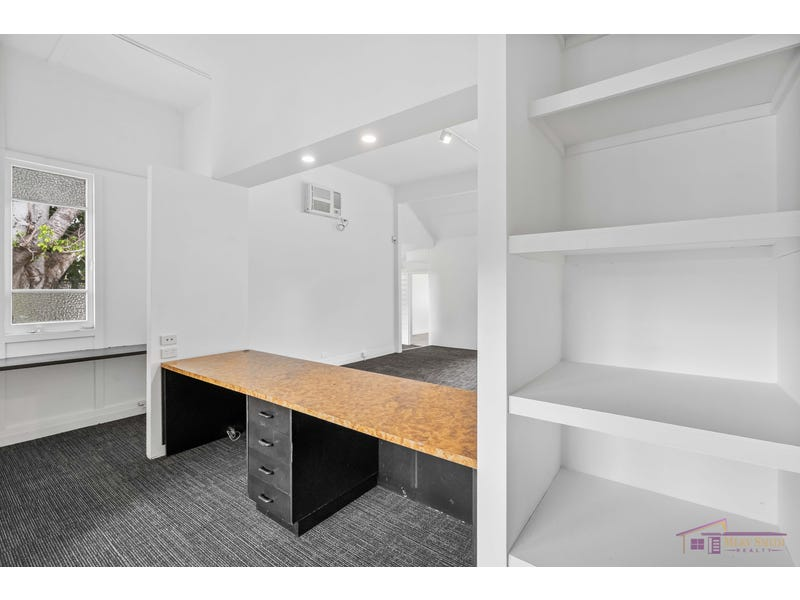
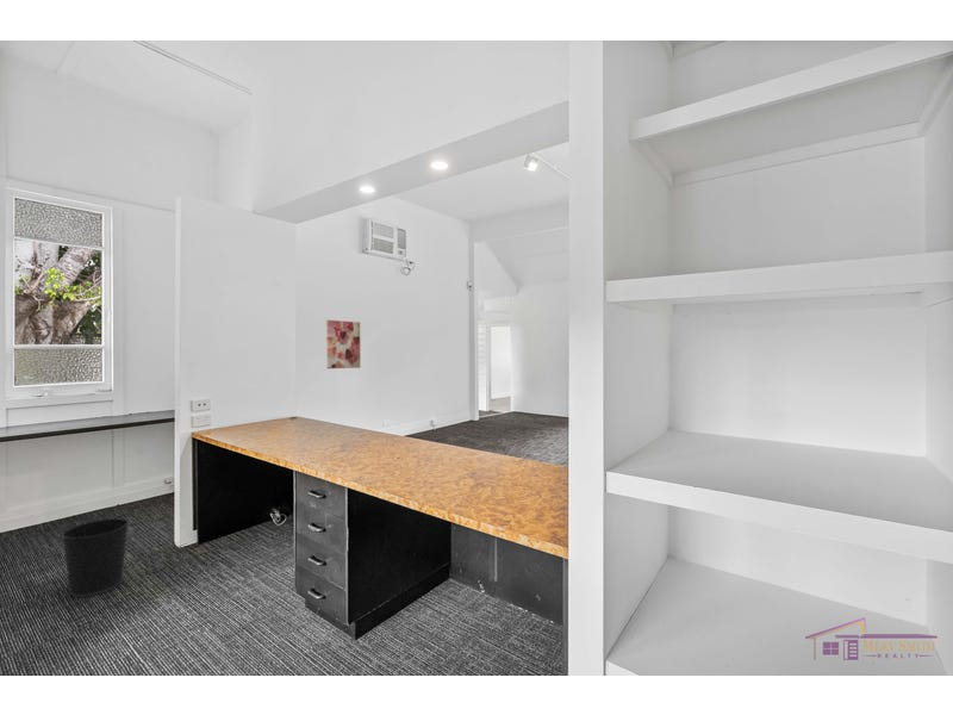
+ wall art (343, 344)
+ wastebasket (96, 557)
